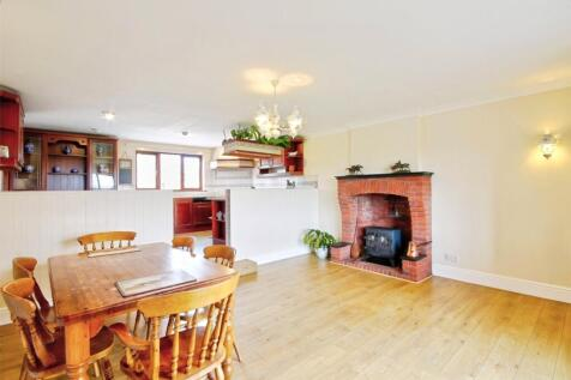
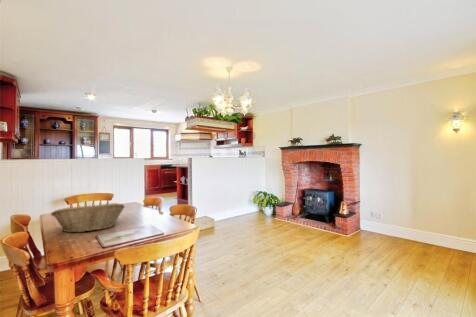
+ fruit basket (90, 214)
